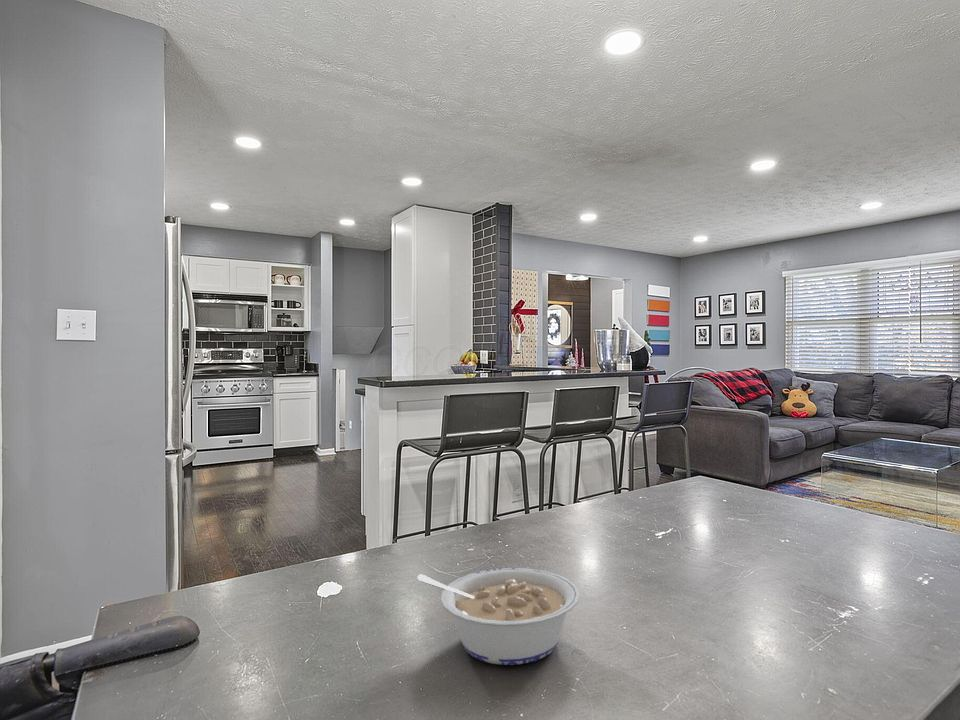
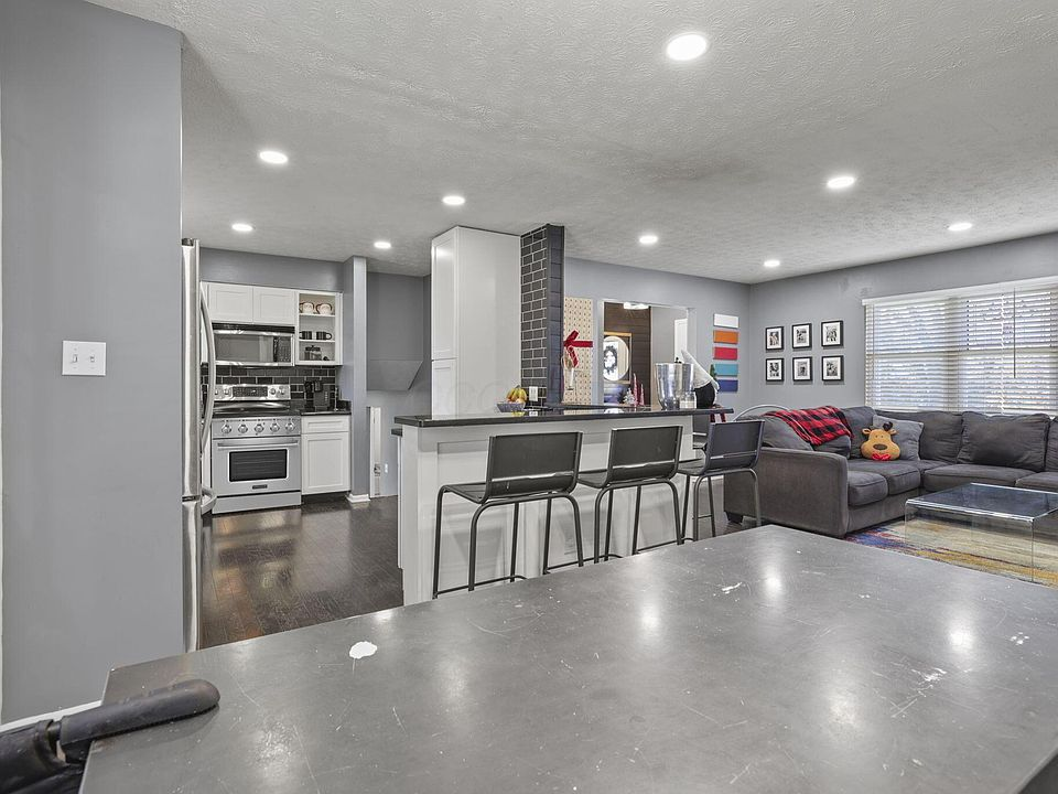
- legume (505, 613)
